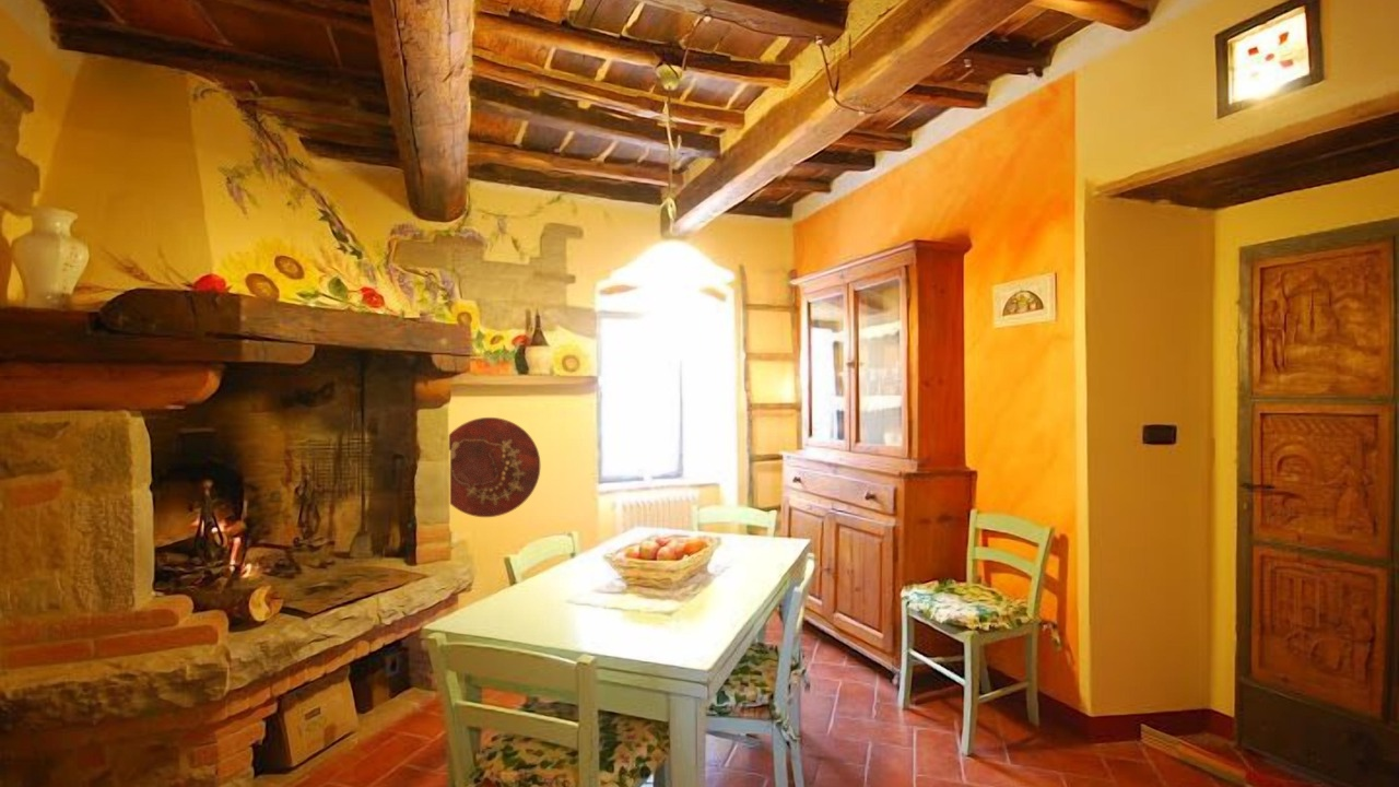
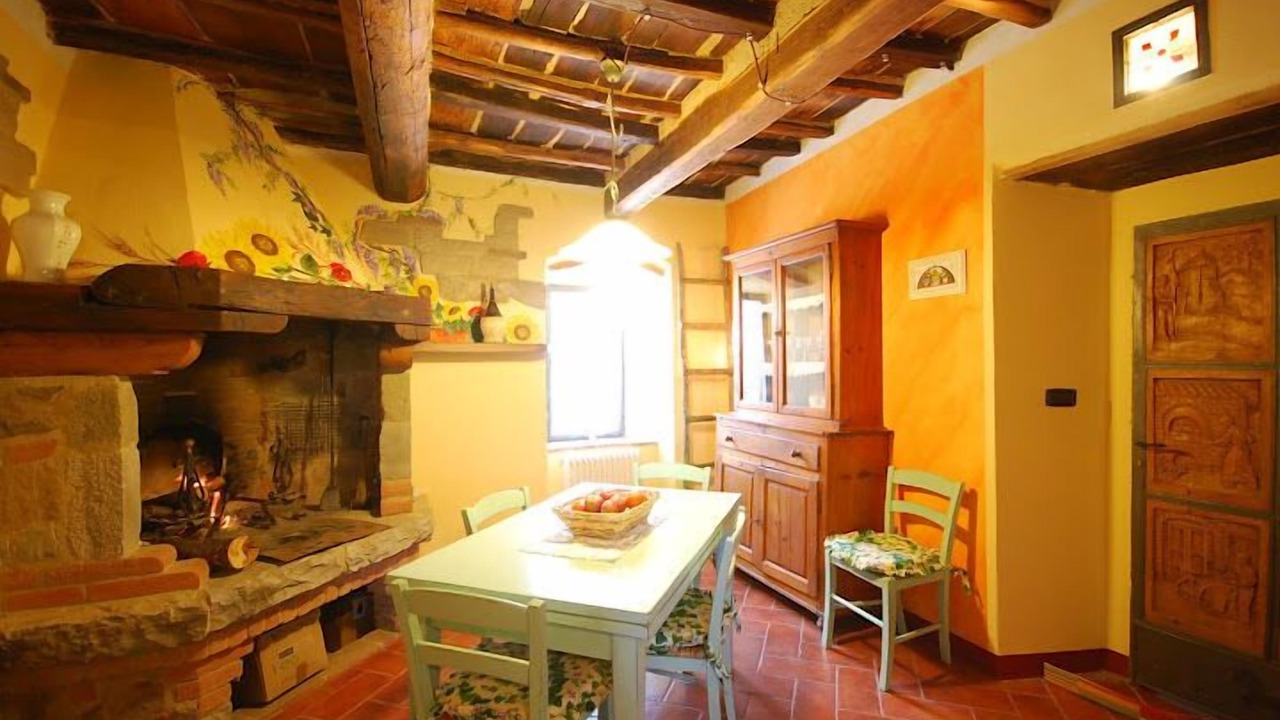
- decorative platter (489, 467)
